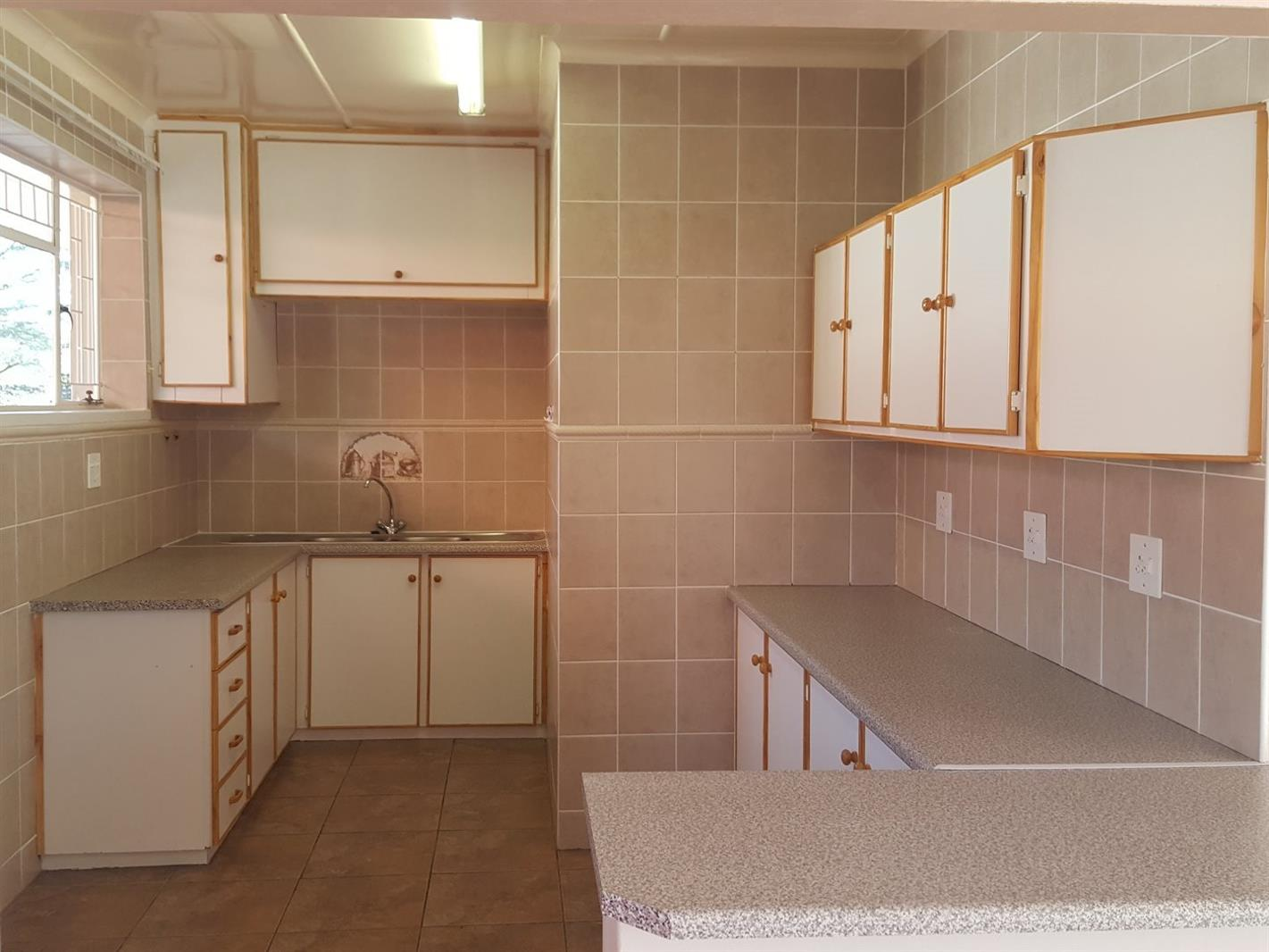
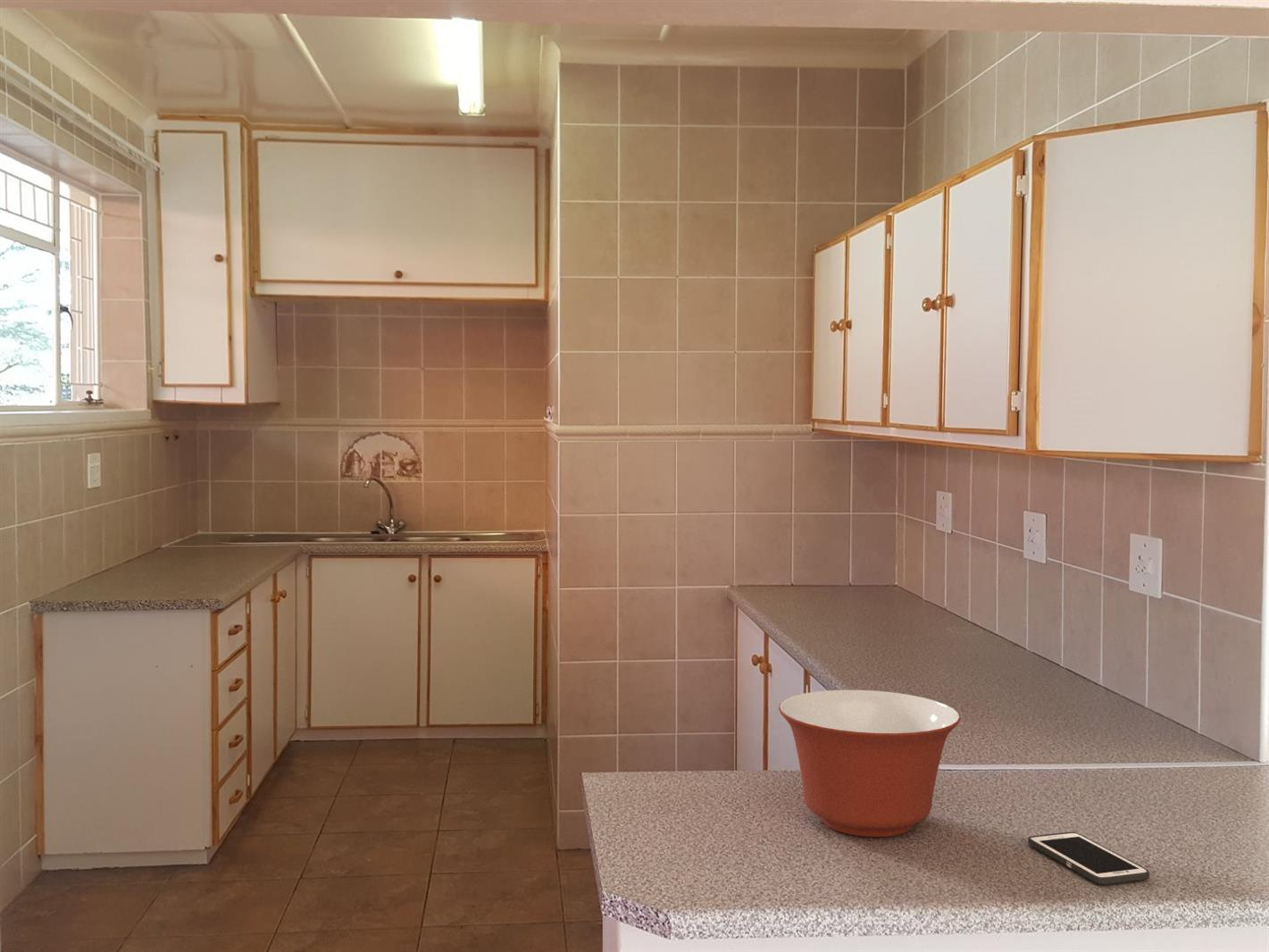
+ mixing bowl (867, 765)
+ cell phone (1086, 856)
